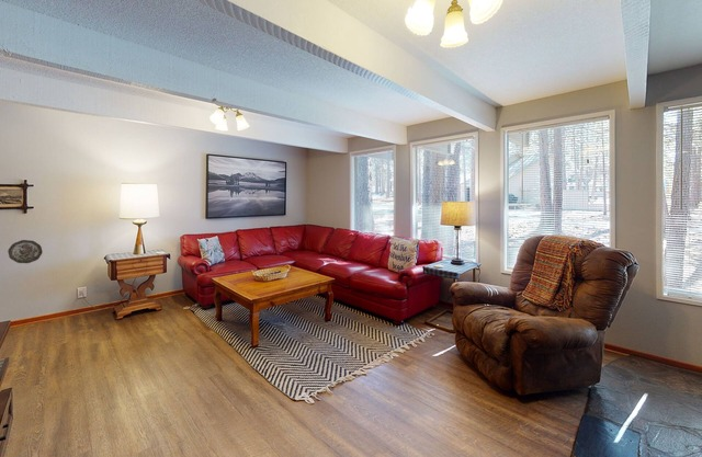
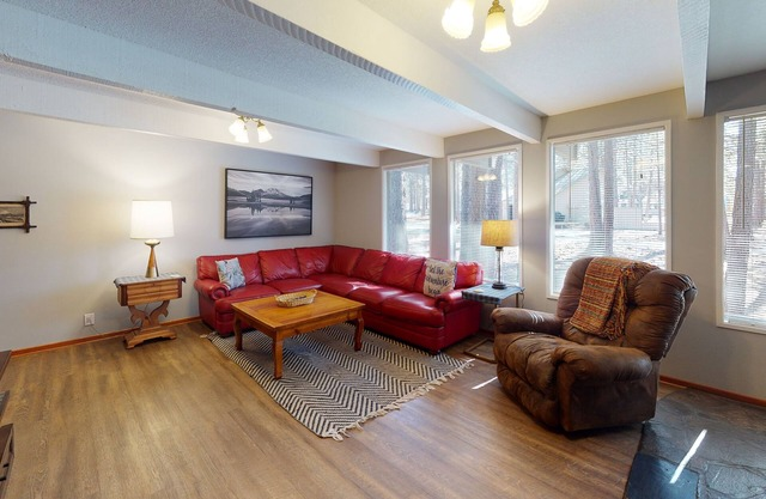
- decorative plate (25, 251)
